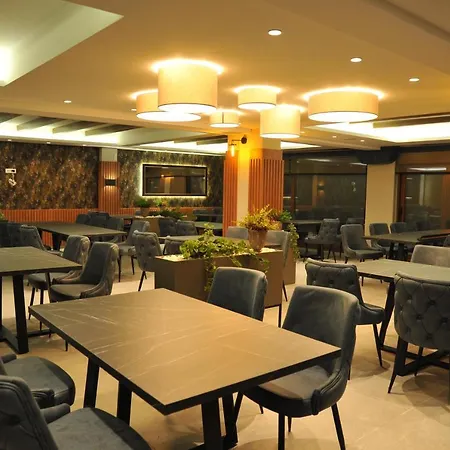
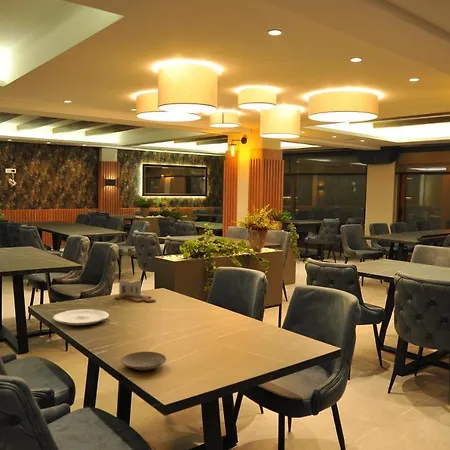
+ plate (143, 362)
+ plate (81, 317)
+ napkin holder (134, 289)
